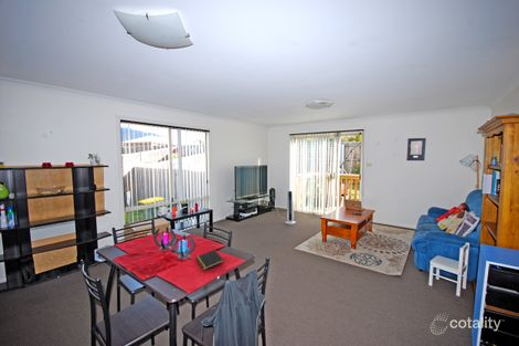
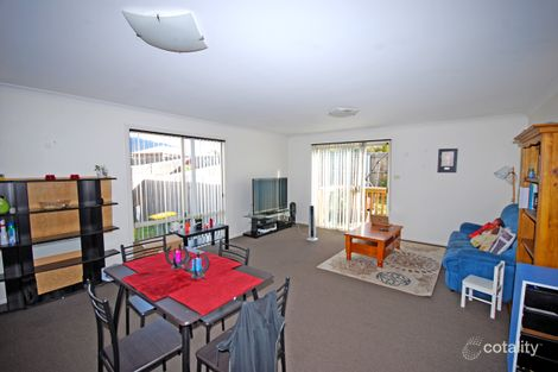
- notepad (209, 259)
